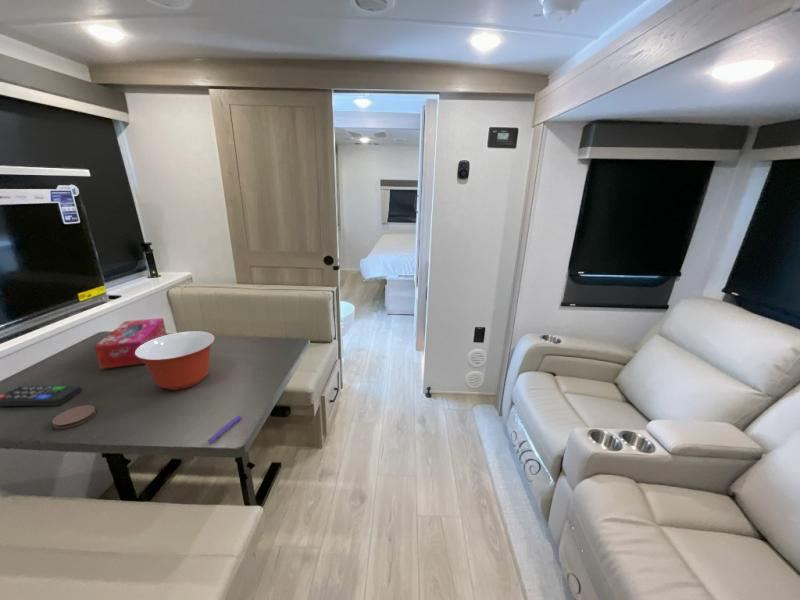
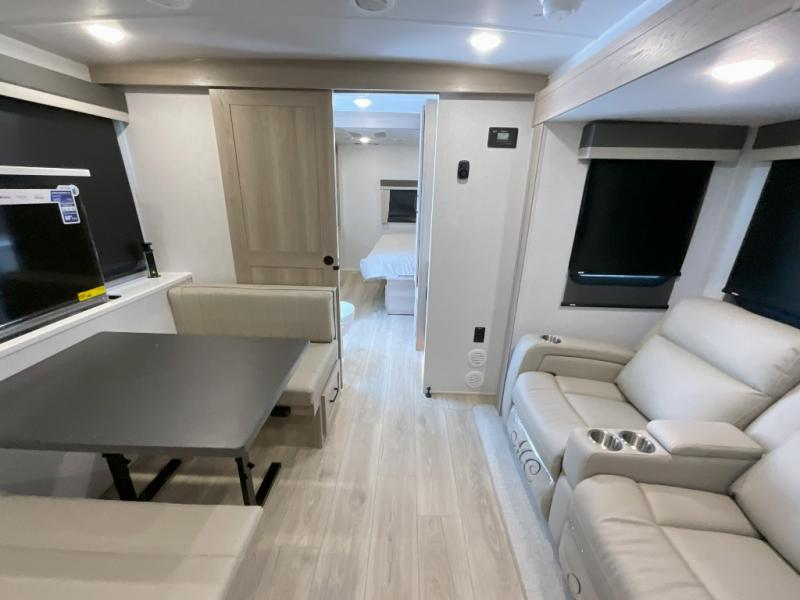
- coaster (74, 416)
- pen (224, 429)
- mixing bowl (180, 362)
- tissue box (134, 340)
- remote control (38, 395)
